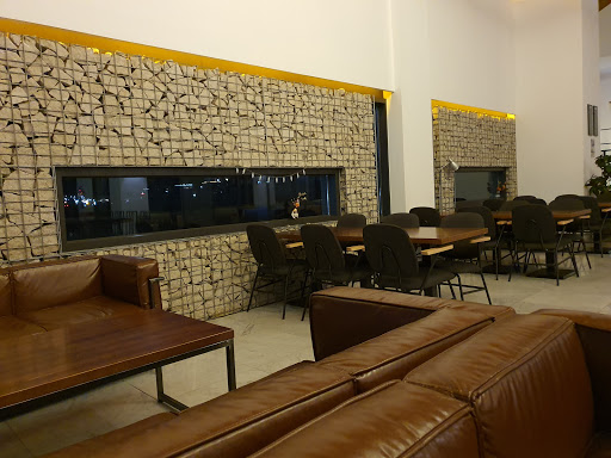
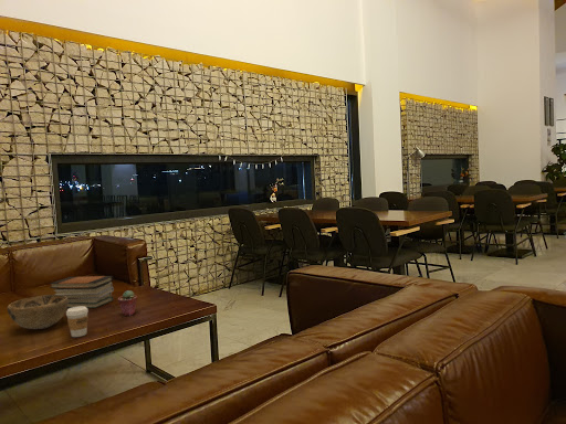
+ coffee cup (77, 321)
+ book stack (83, 292)
+ decorative bowl (39, 314)
+ potted succulent (127, 301)
